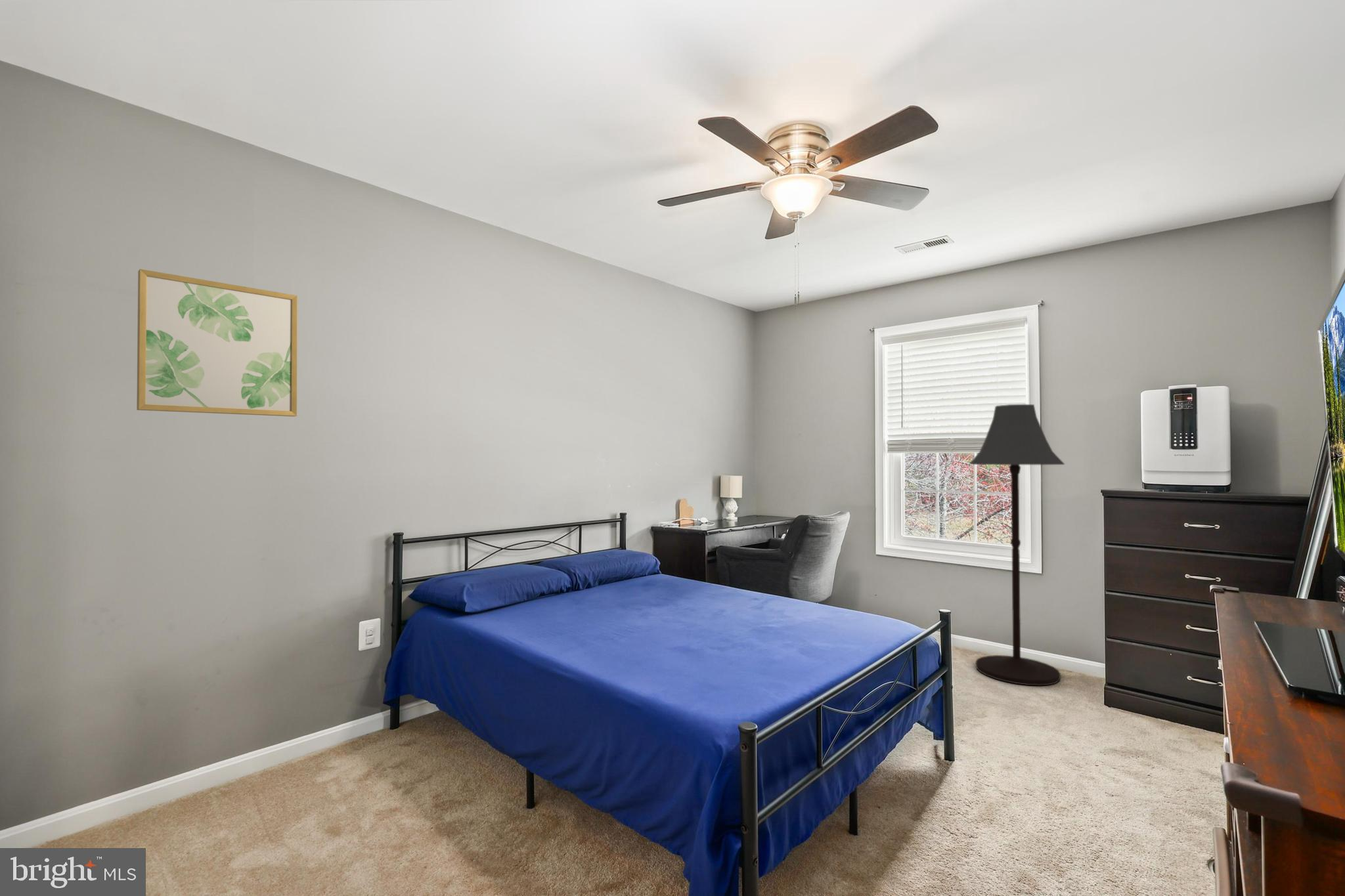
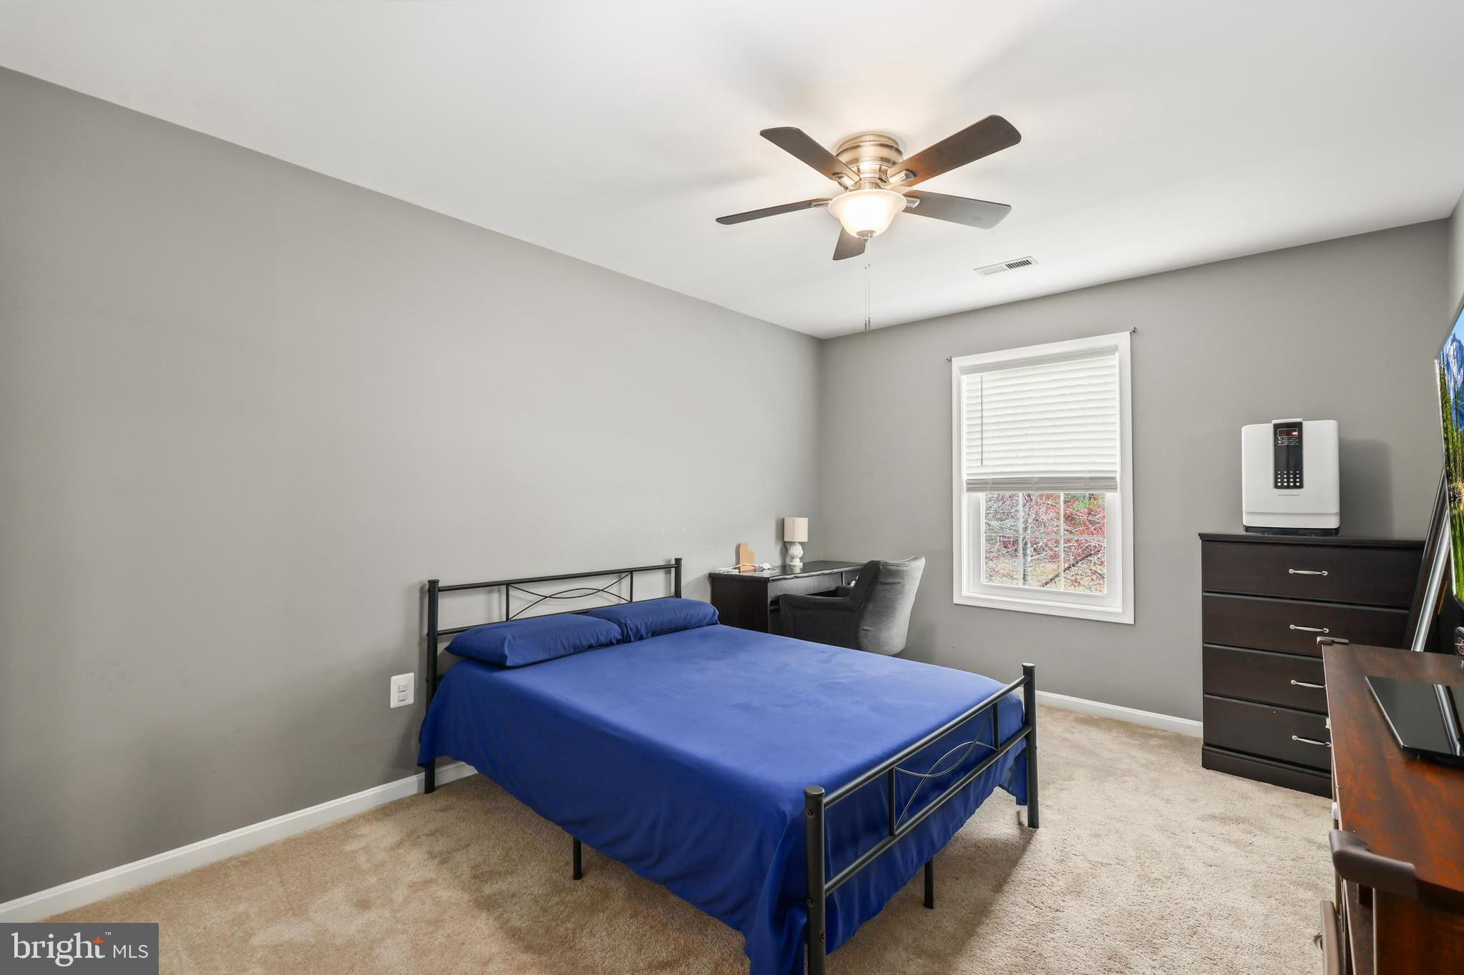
- floor lamp (1015, 538)
- wall art (223, 349)
